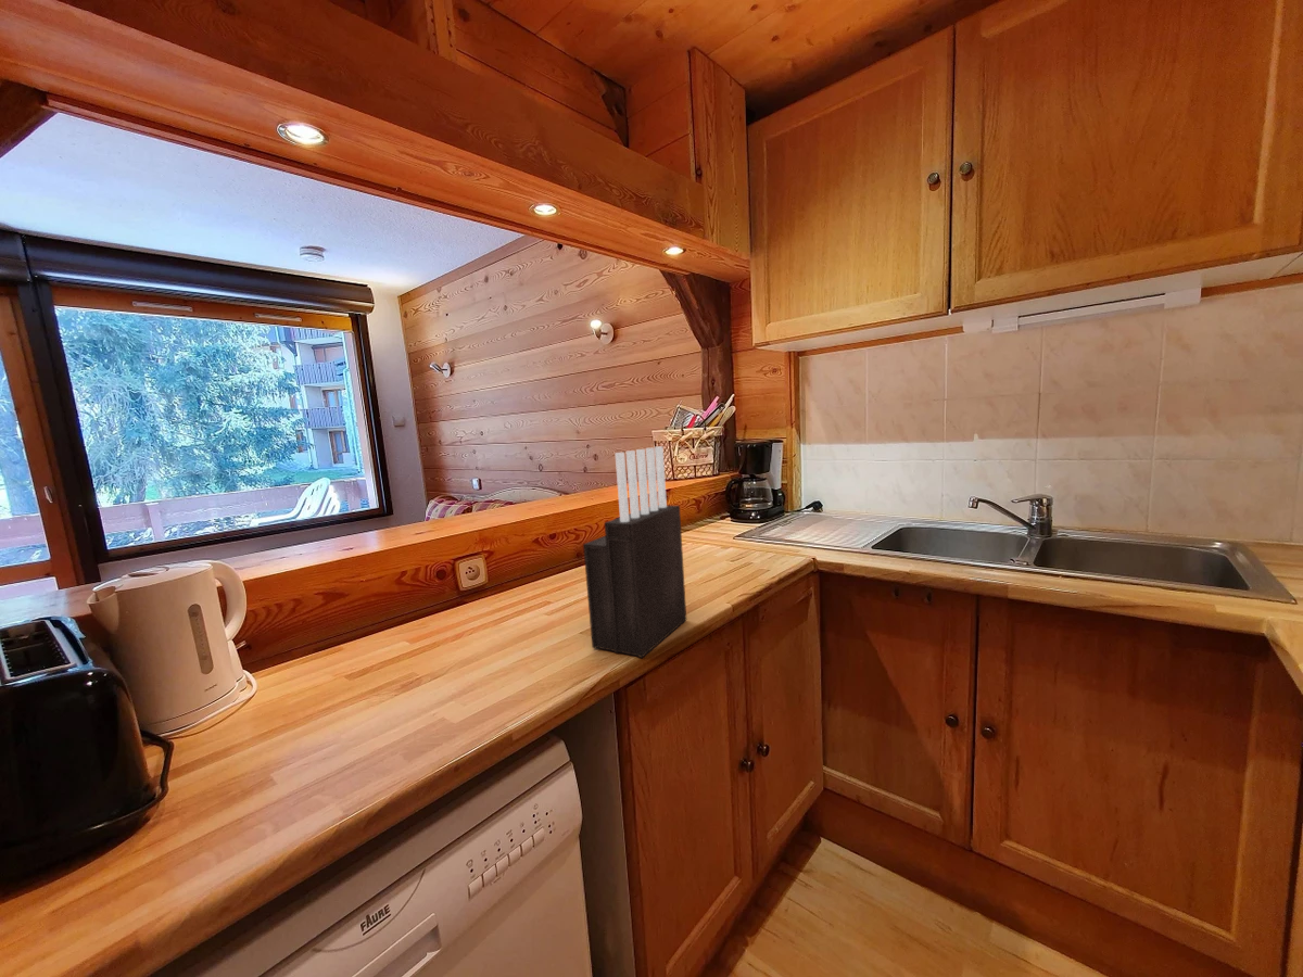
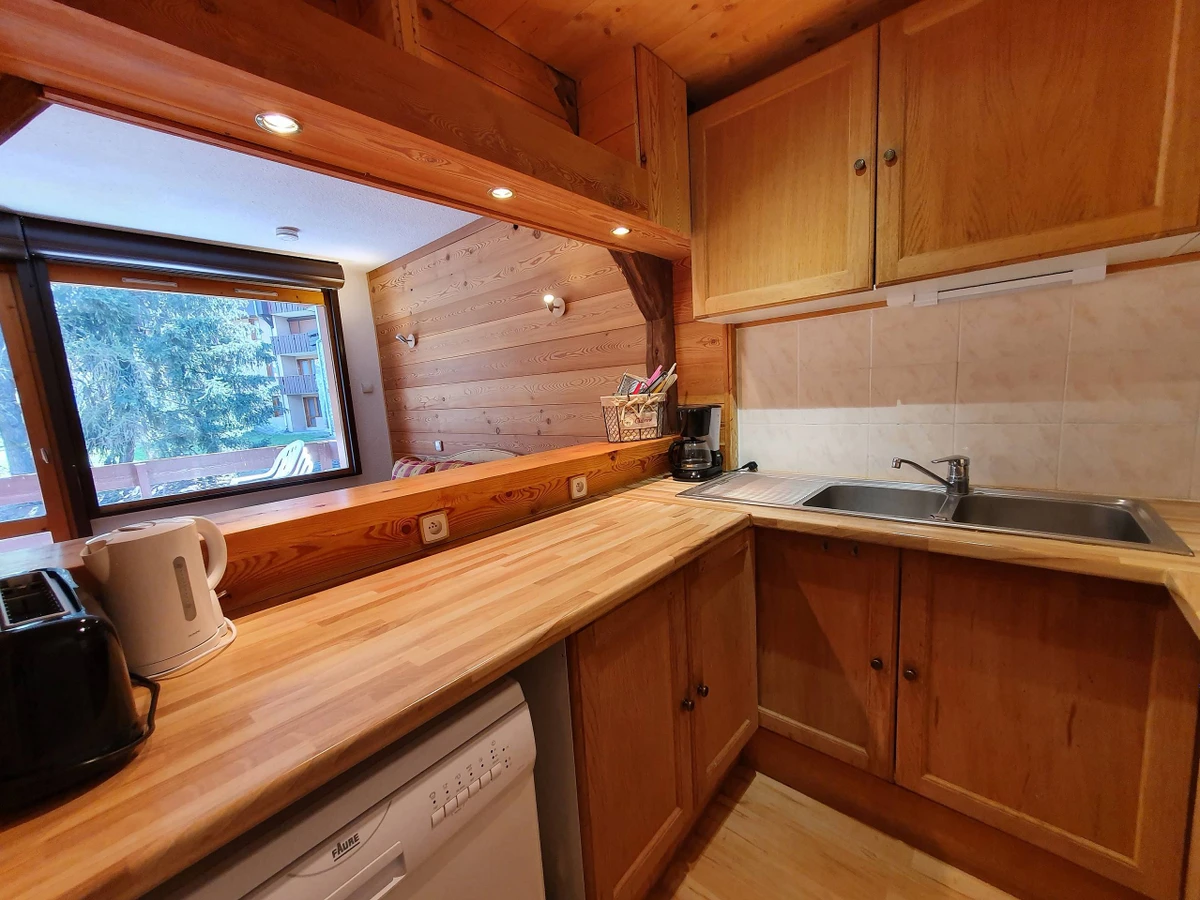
- knife block (630, 543)
